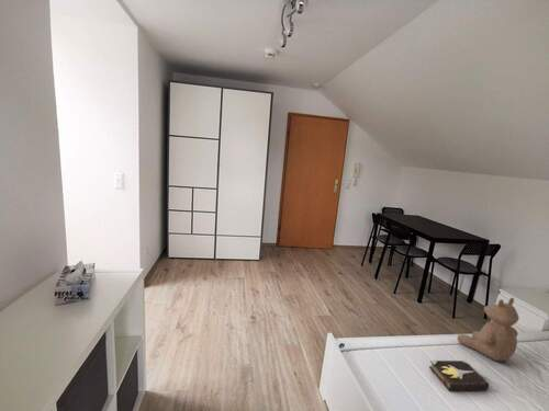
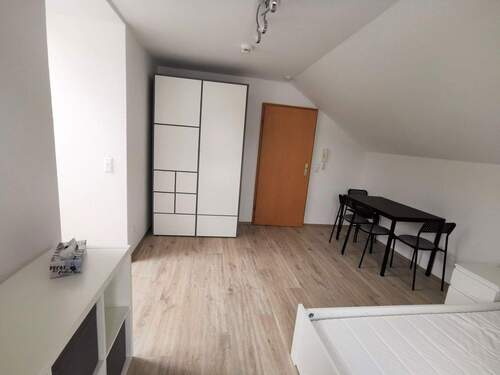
- hardback book (458, 374)
- teddy bear (490, 323)
